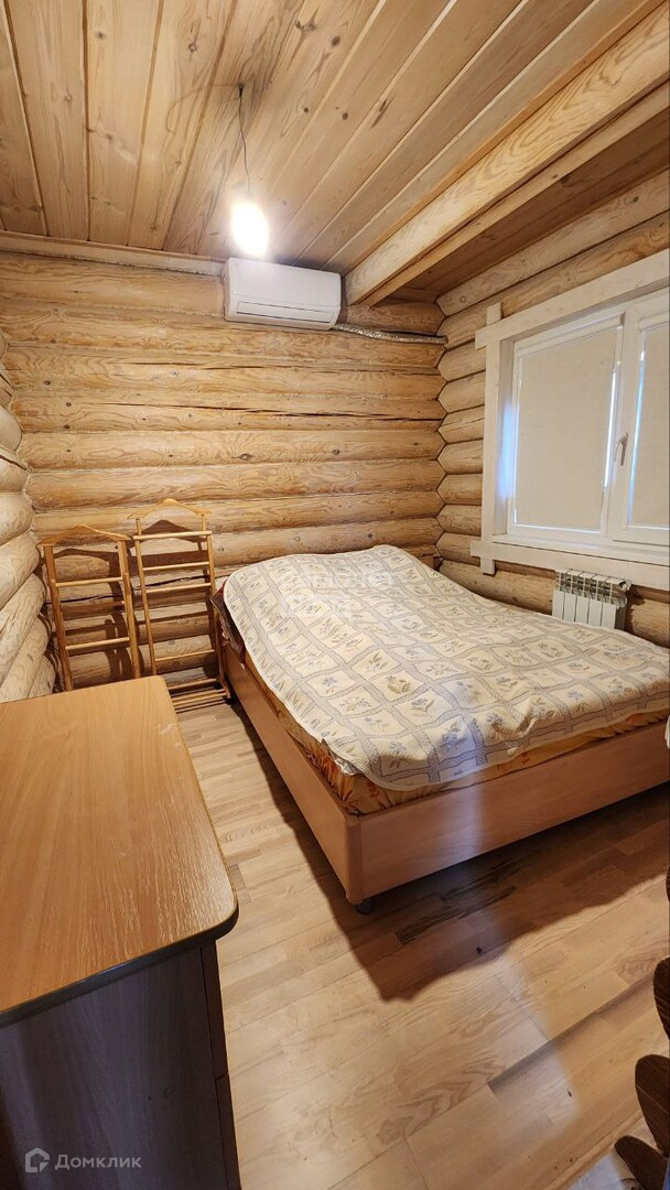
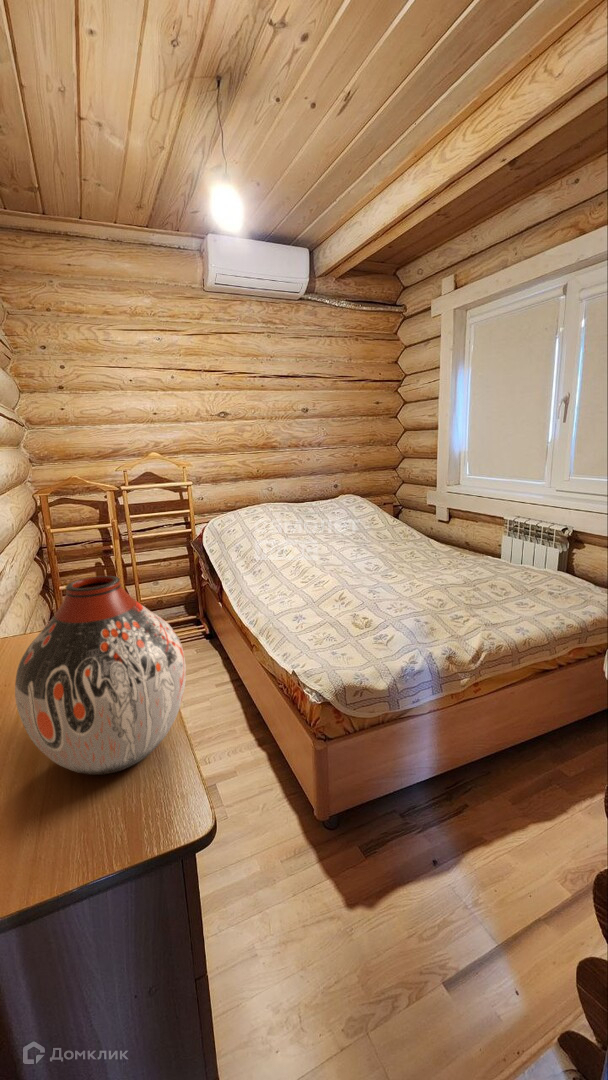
+ vase (105, 670)
